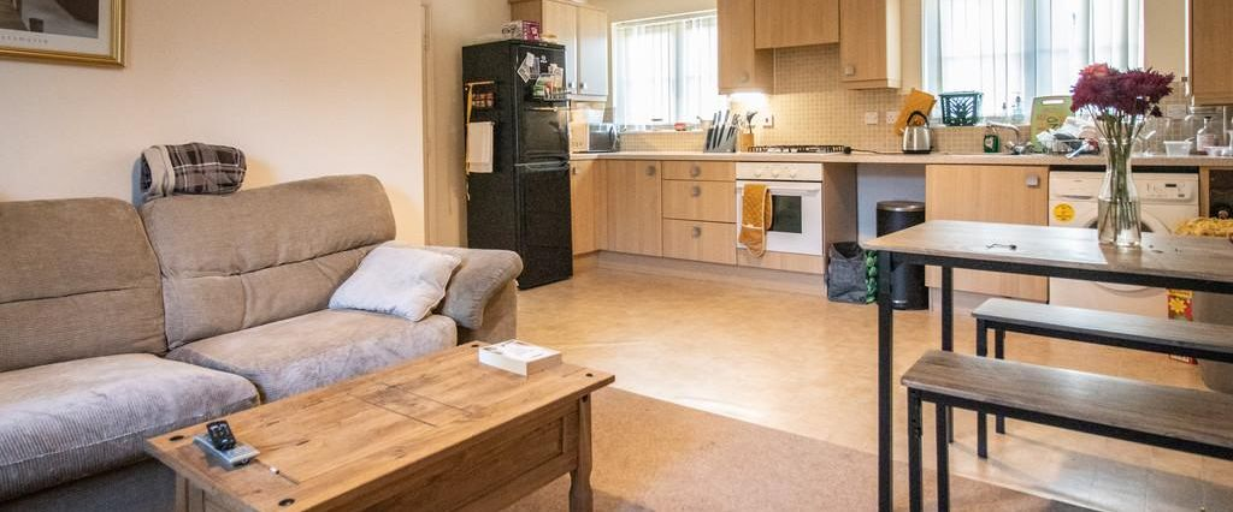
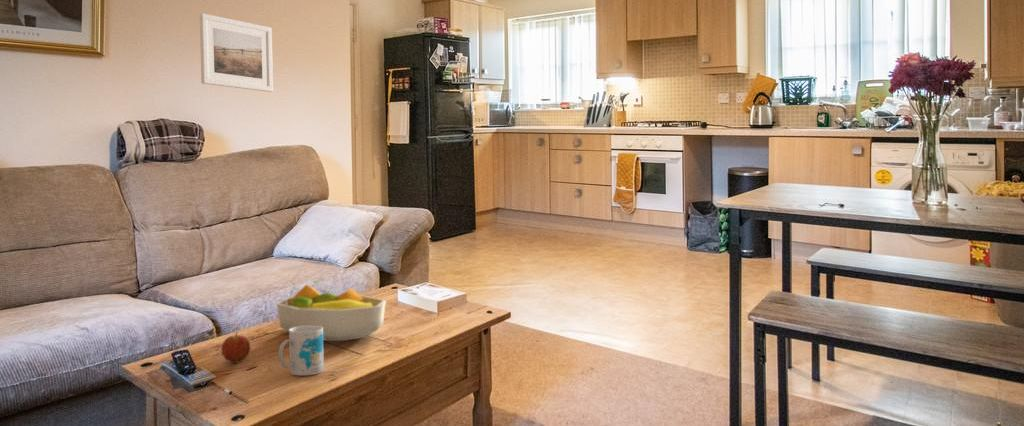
+ fruit bowl (332, 310)
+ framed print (237, 54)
+ fruit (236, 346)
+ mug (300, 351)
